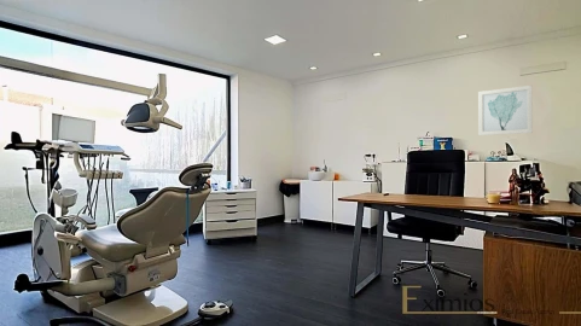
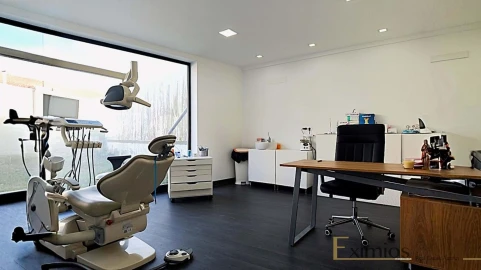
- wall art (504, 111)
